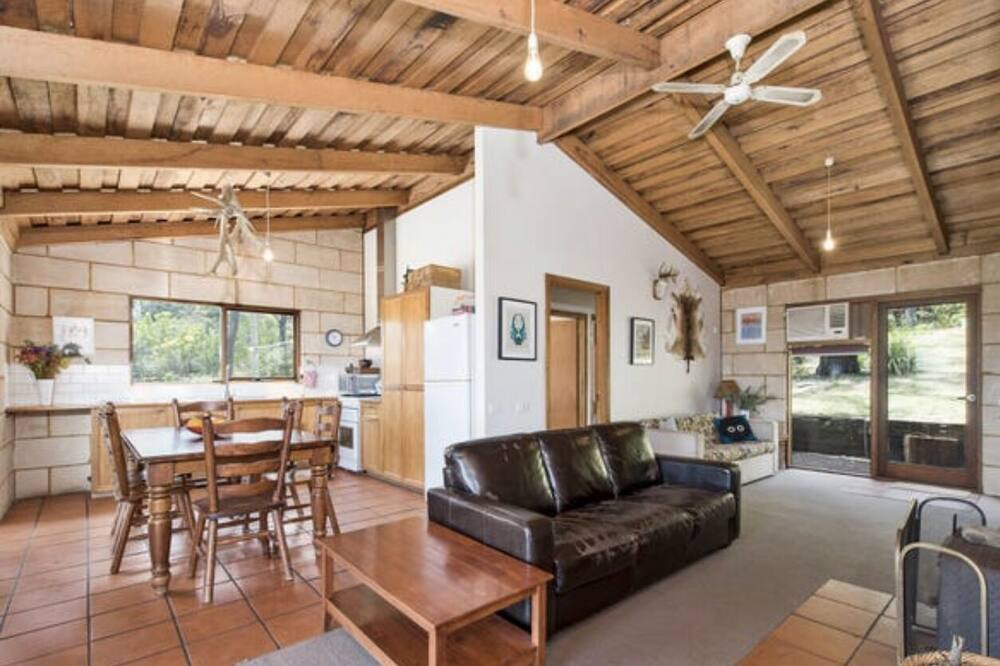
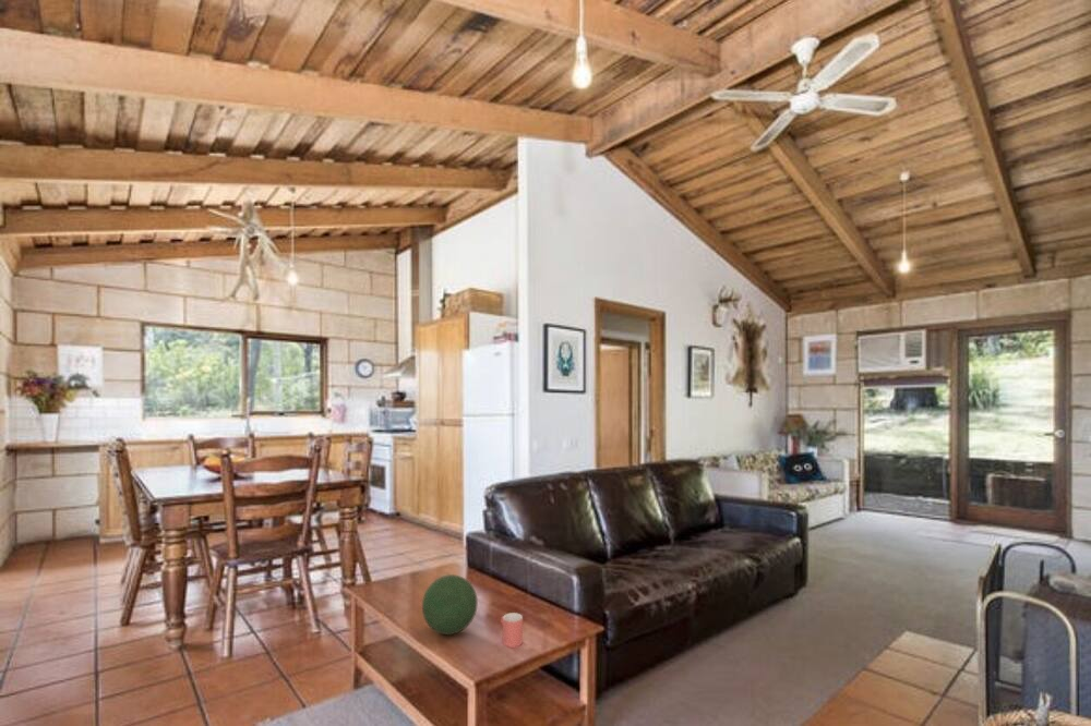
+ decorative orb (449, 604)
+ cup (509, 628)
